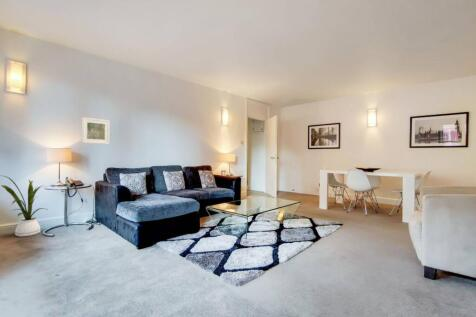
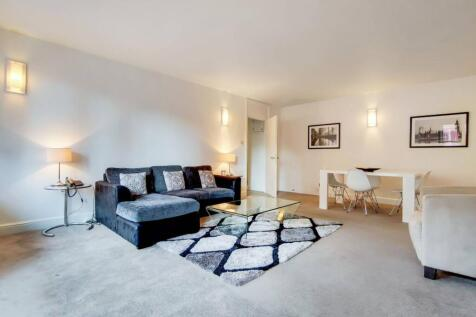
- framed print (96, 131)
- house plant (25, 204)
